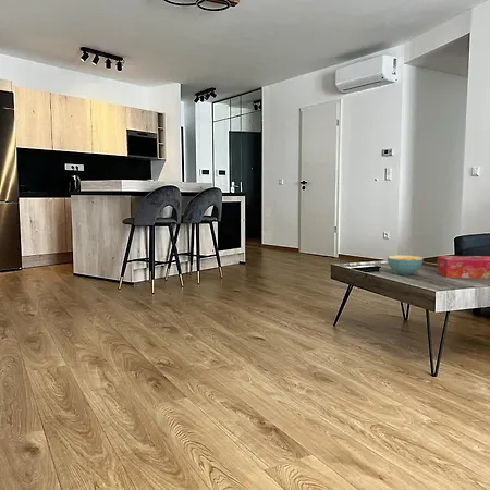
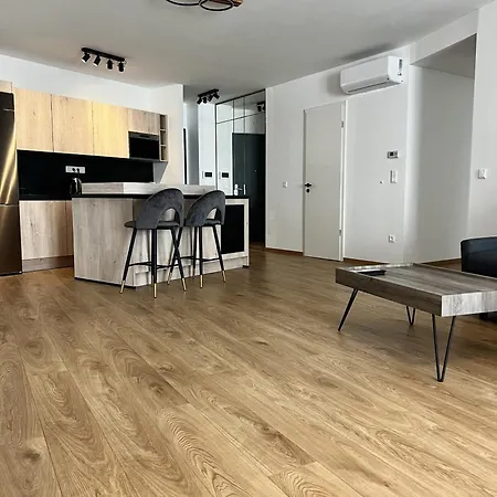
- tissue box (467, 267)
- cereal bowl (404, 266)
